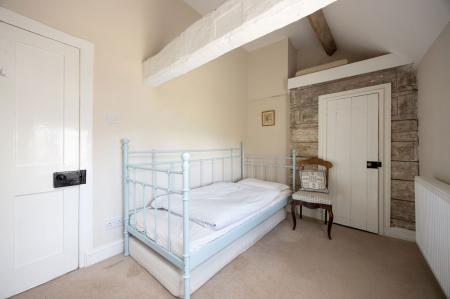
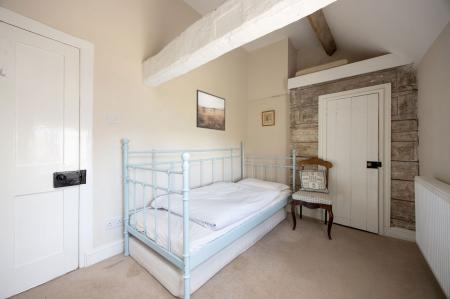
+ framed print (212, 111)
